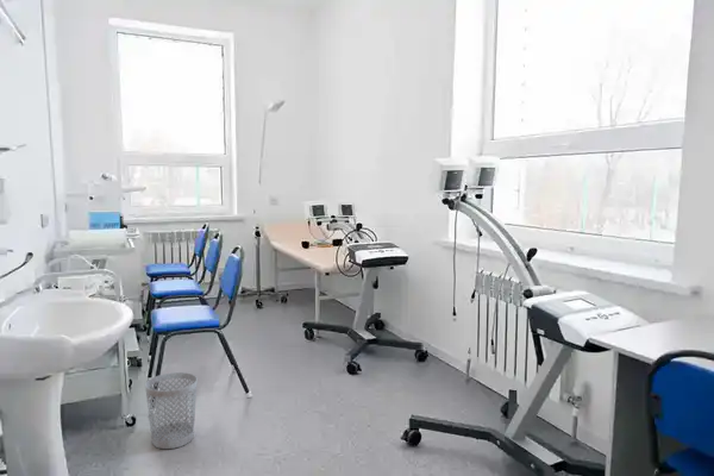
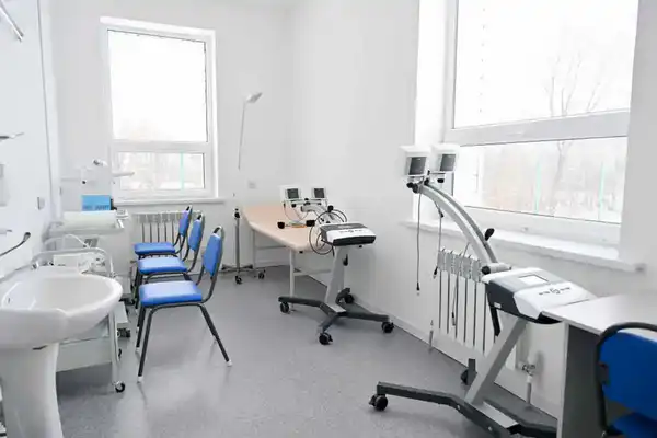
- wastebasket (171, 409)
